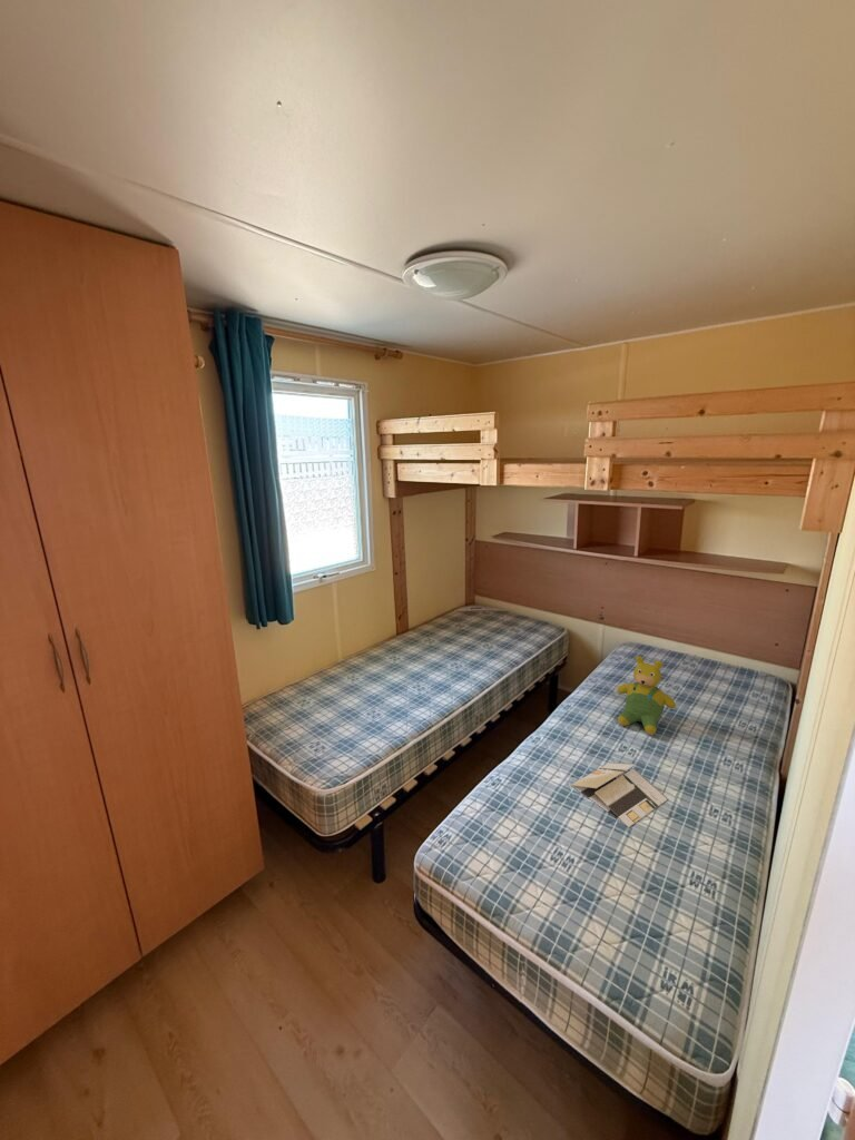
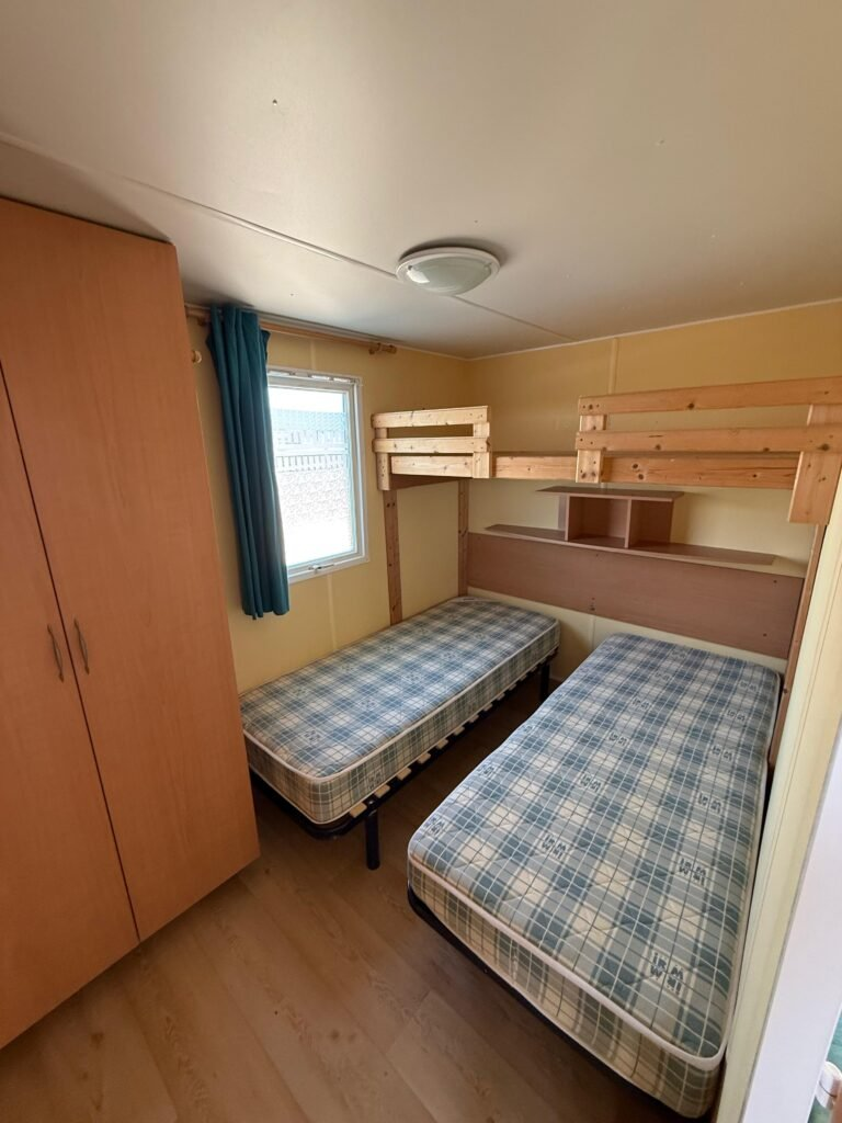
- brochure (618, 784)
- teddy bear (643, 692)
